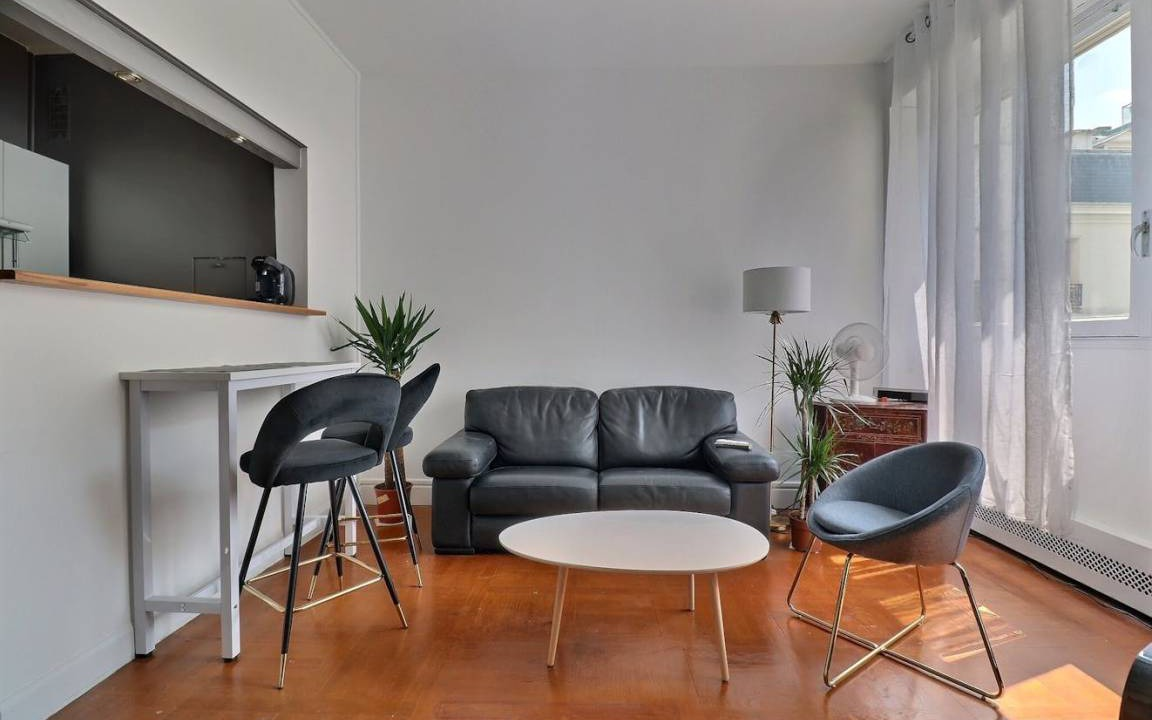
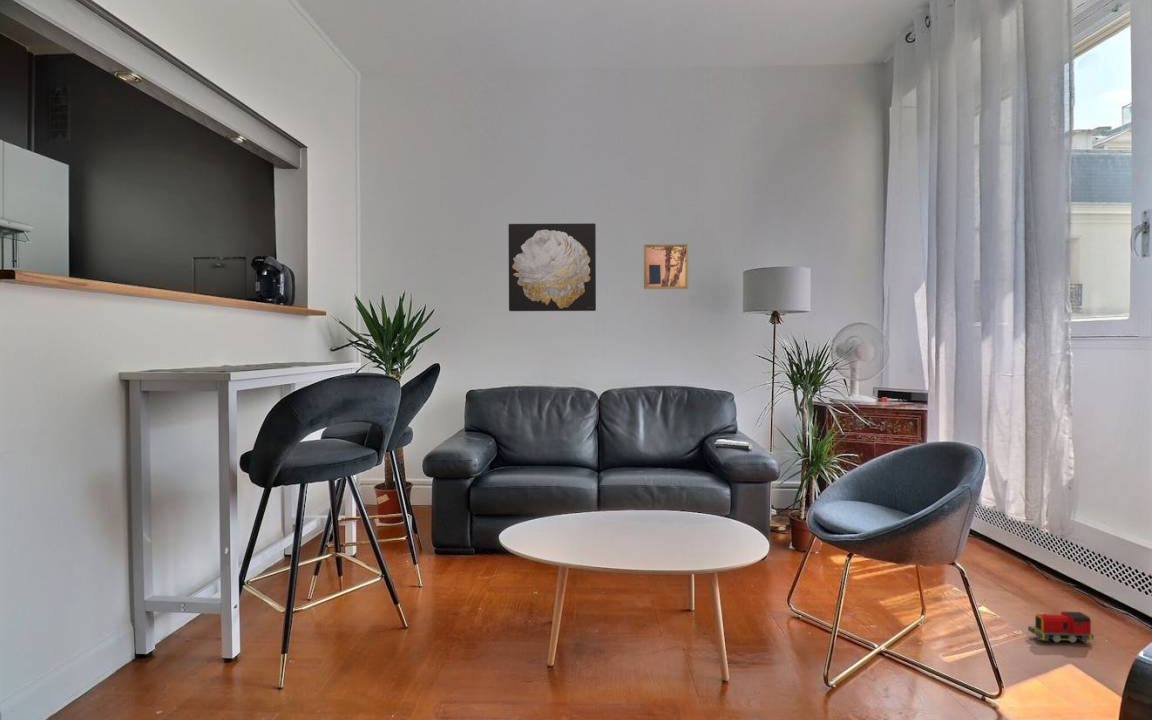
+ toy train (1060, 626)
+ wall art (665, 266)
+ wall art (552, 267)
